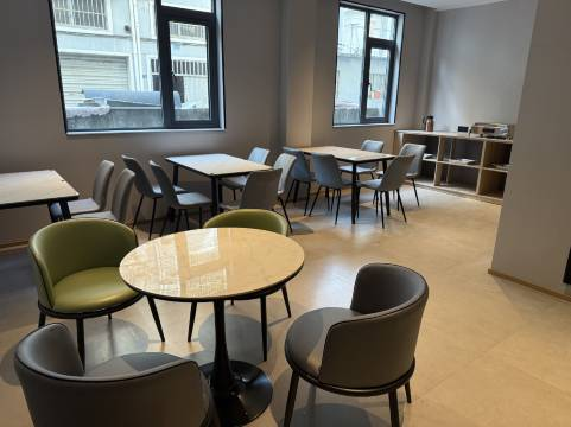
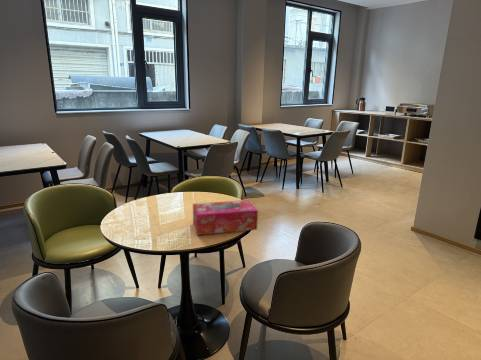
+ tissue box (224, 216)
